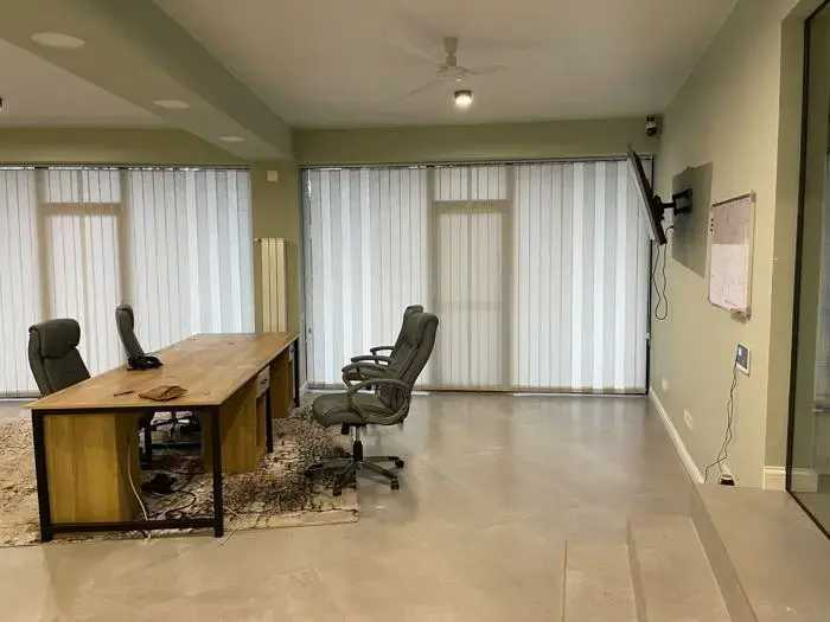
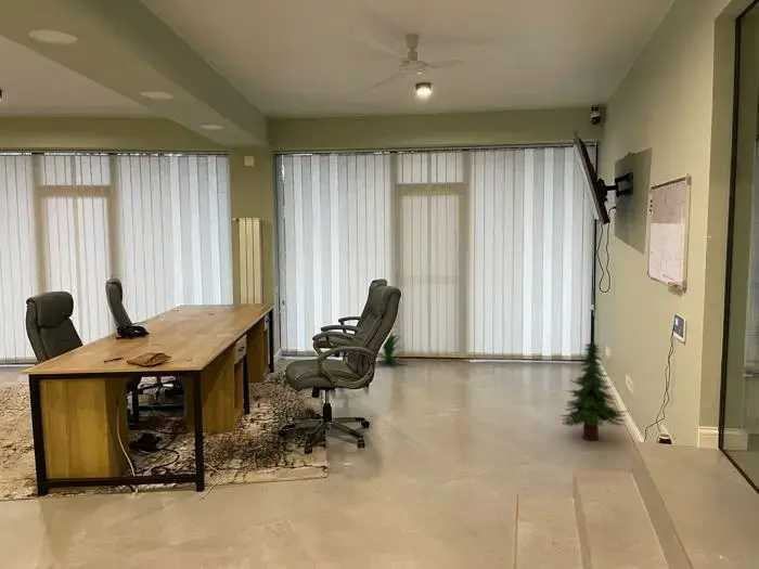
+ tree (592, 389)
+ indoor plant (389, 336)
